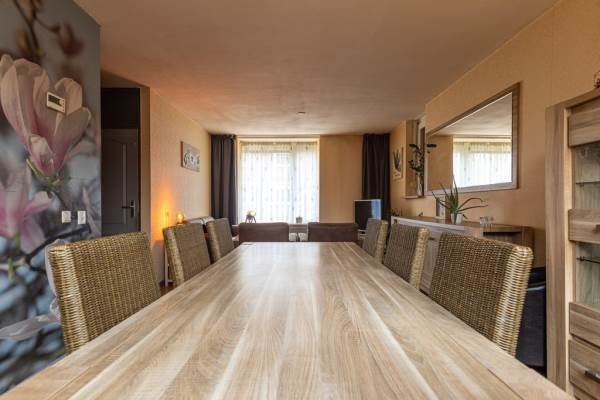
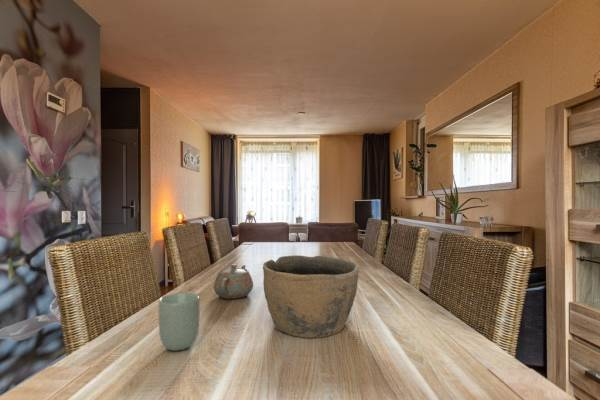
+ bowl (310, 293)
+ teapot (234, 279)
+ cup (179, 322)
